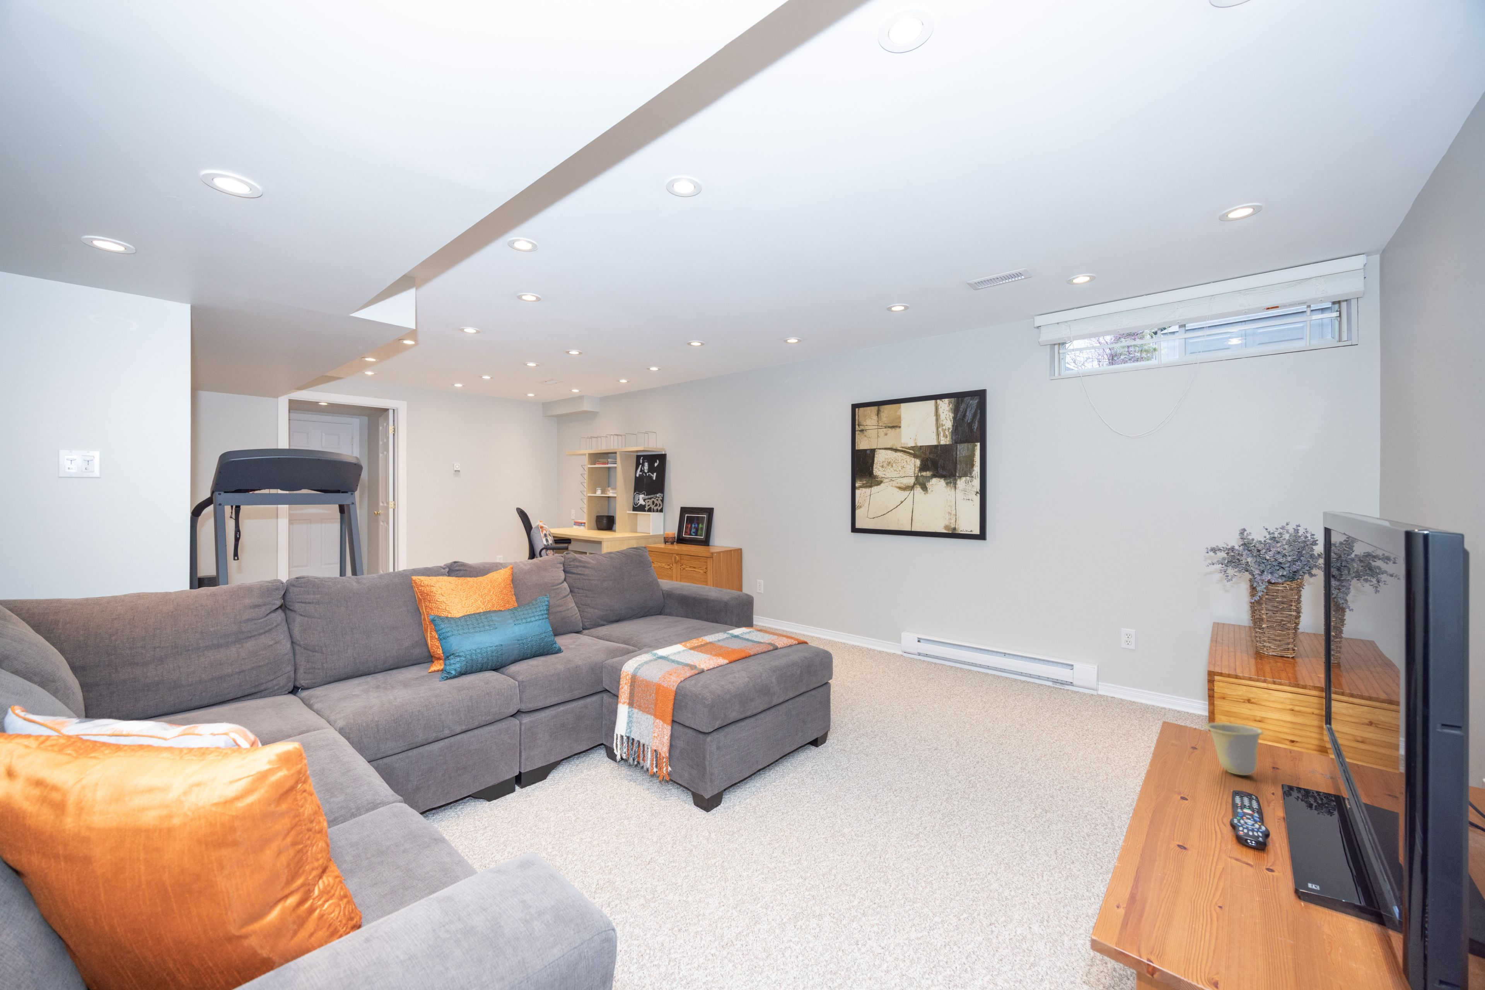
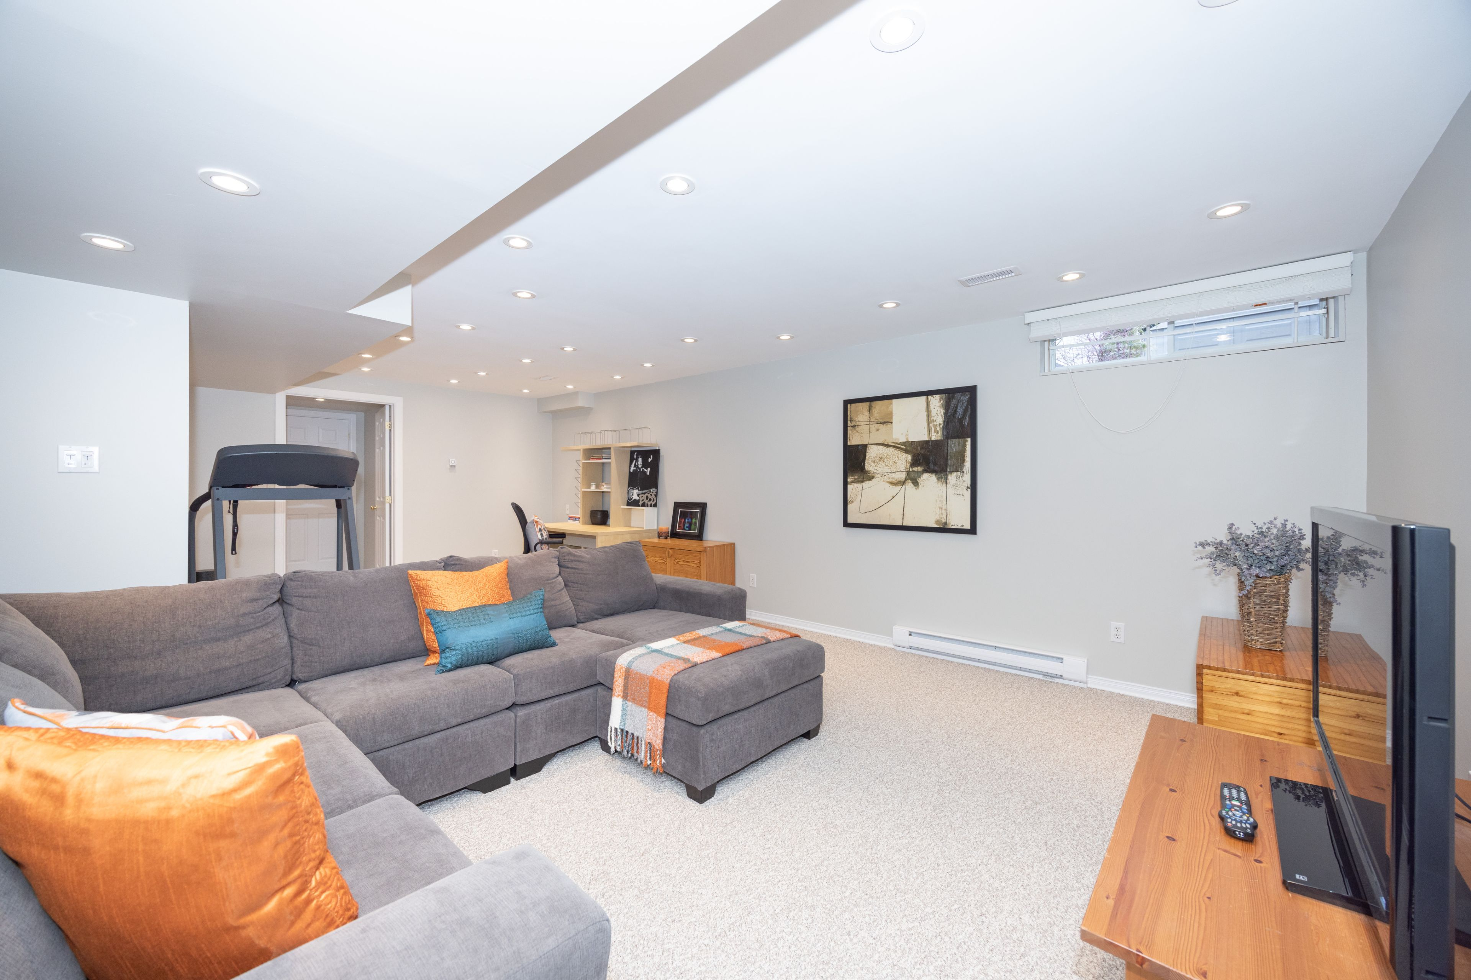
- cup (1233, 748)
